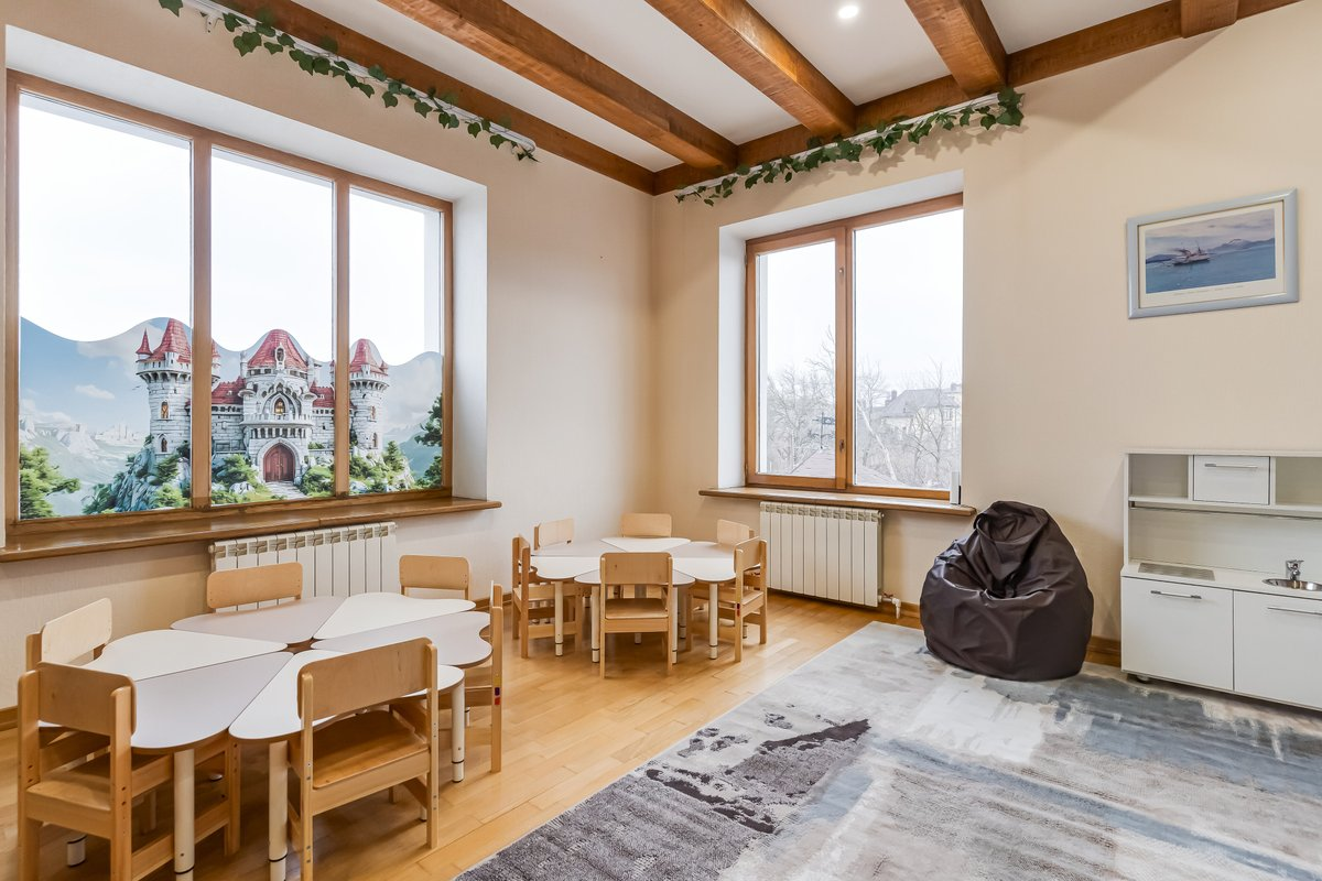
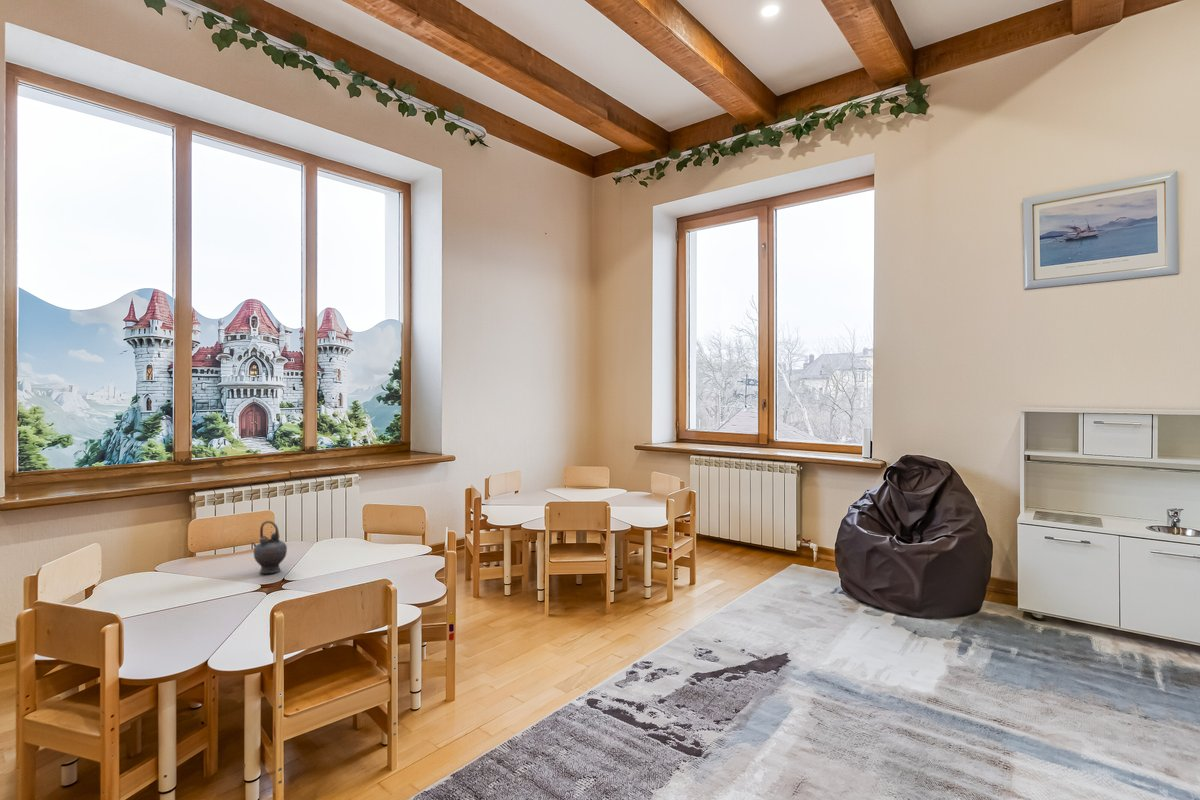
+ teapot (267, 546)
